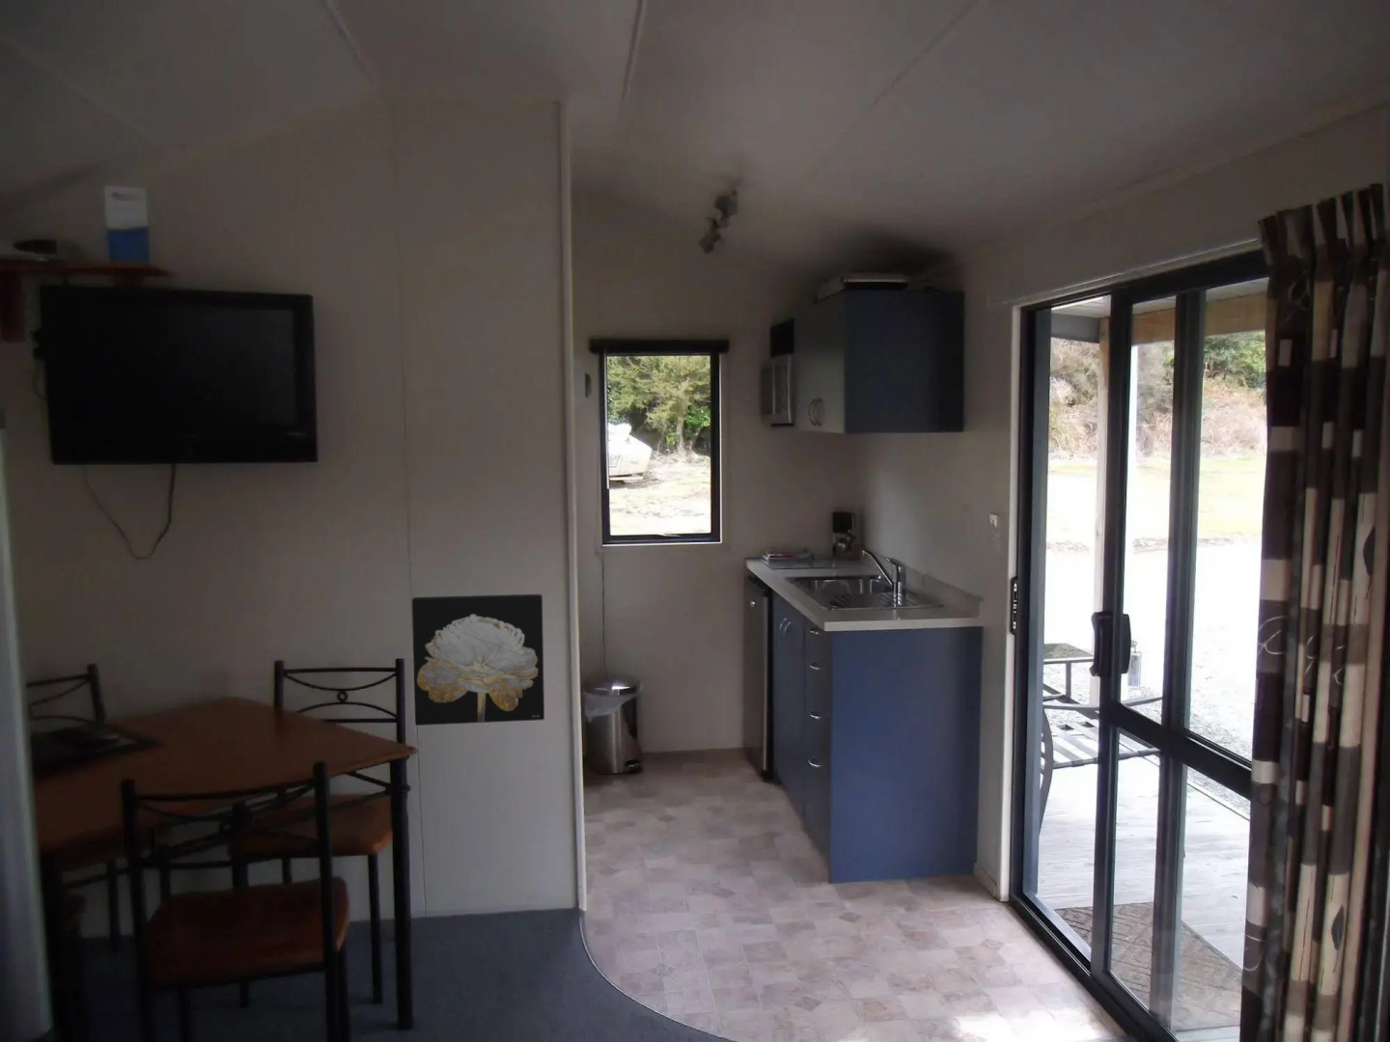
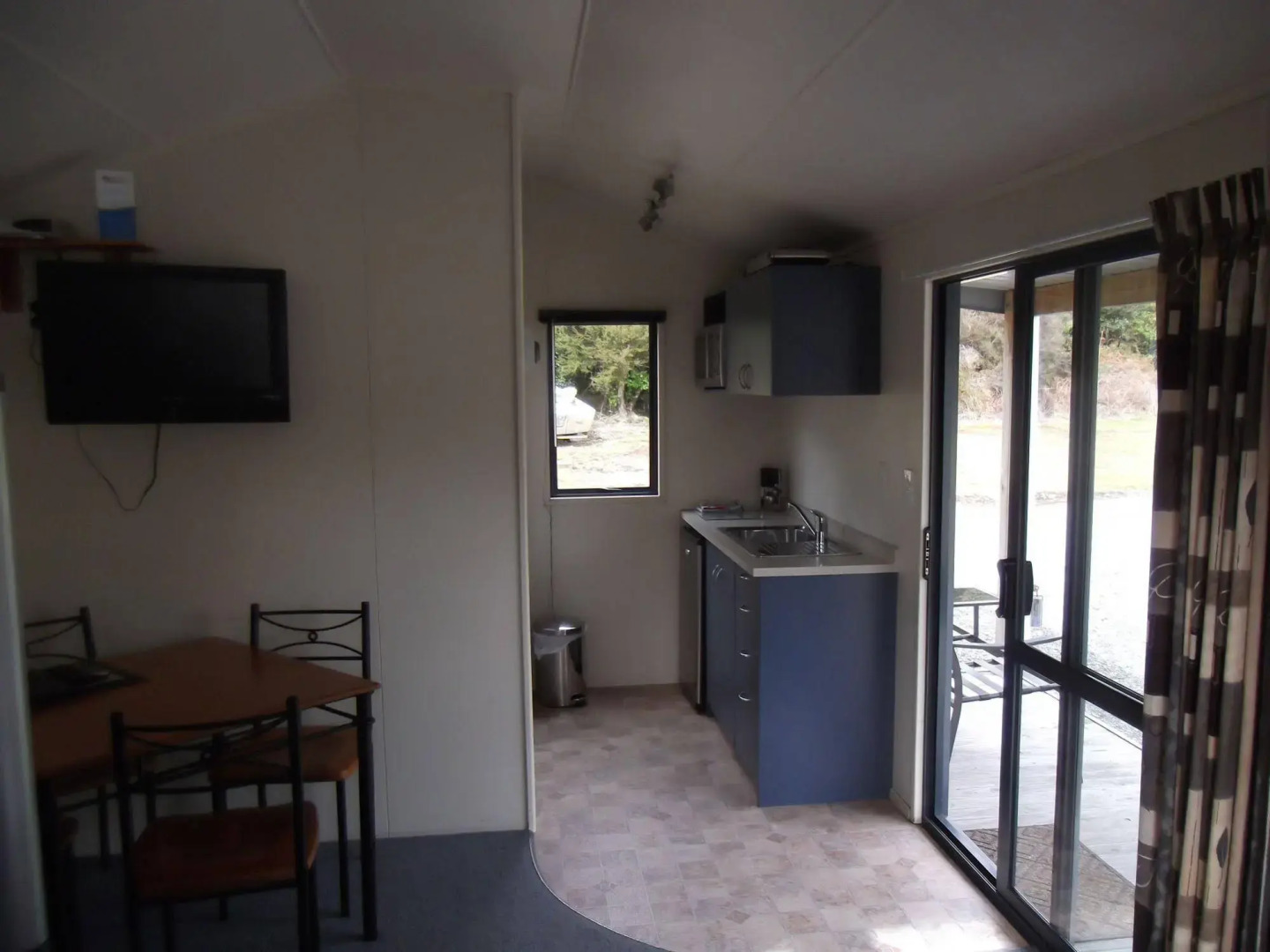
- wall art (478, 658)
